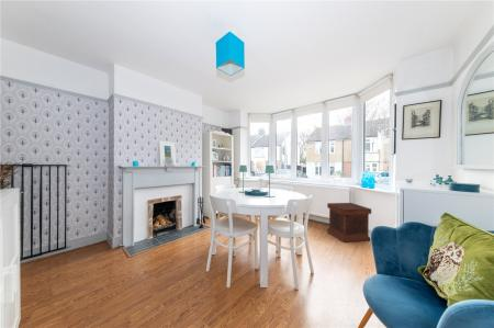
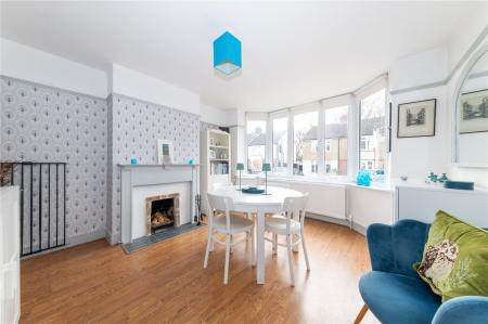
- side table (347, 220)
